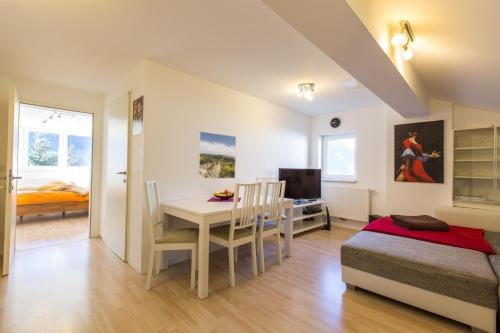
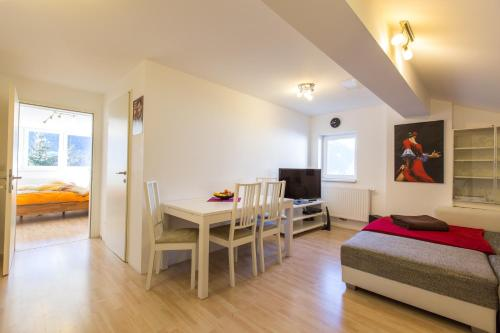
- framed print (218, 156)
